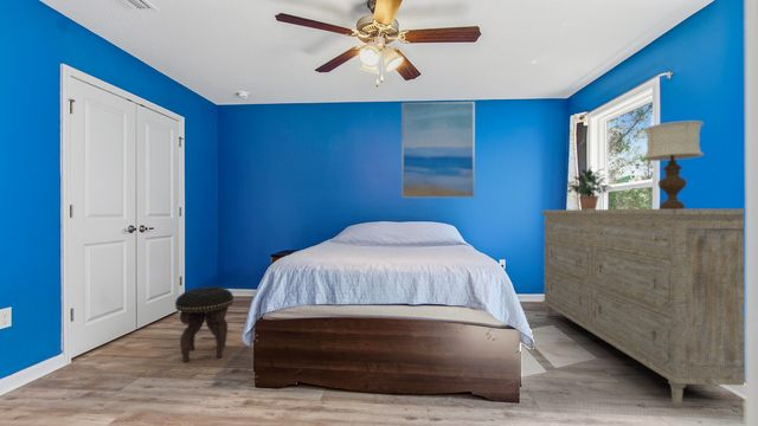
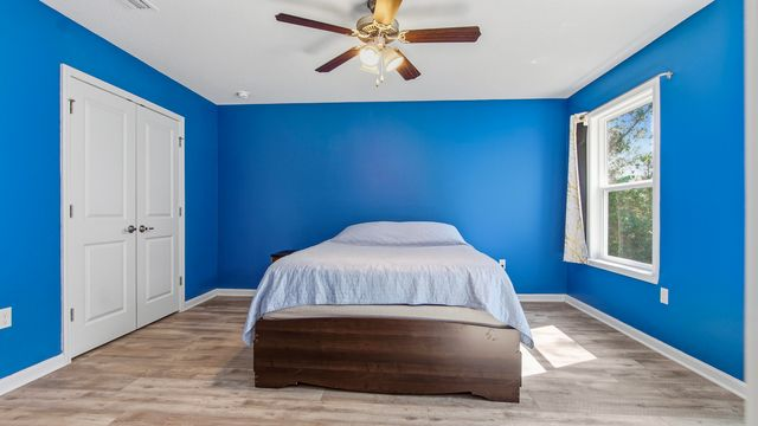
- footstool (204, 321)
- potted plant (589, 188)
- dresser (619, 279)
- wall art (437, 149)
- table lamp (672, 166)
